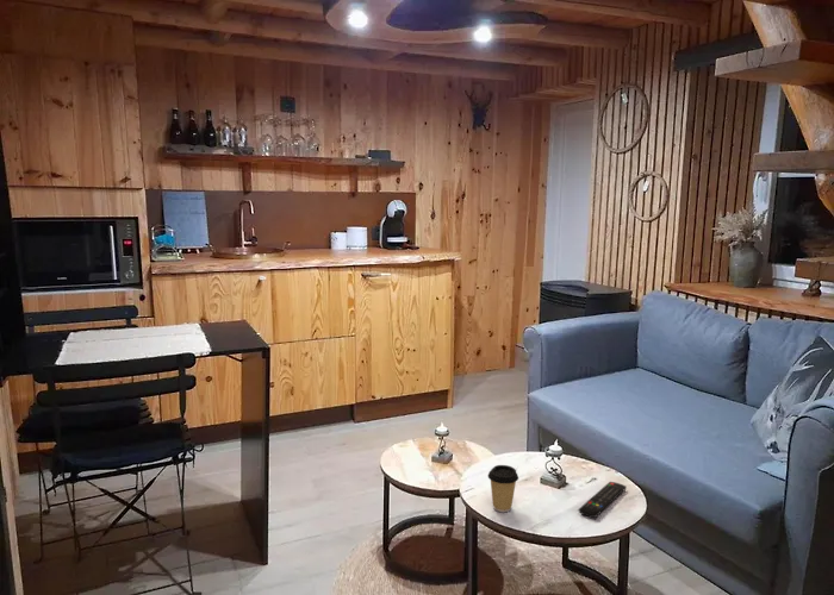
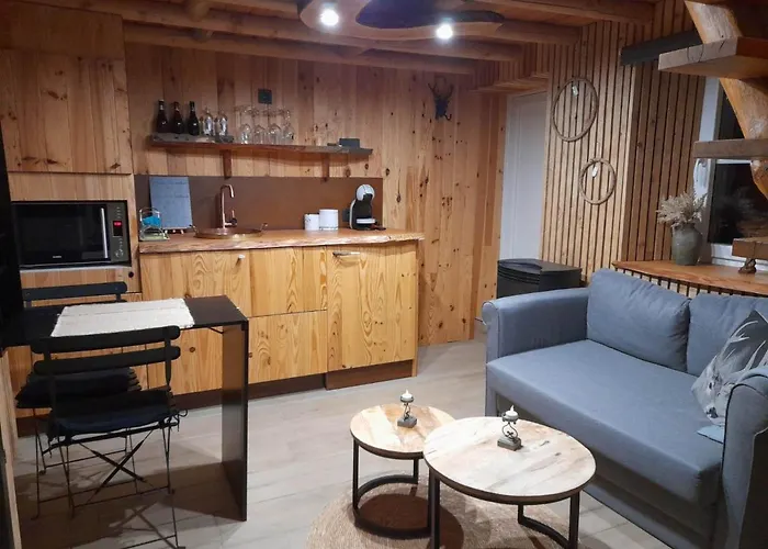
- coffee cup (502, 489)
- remote control (603, 499)
